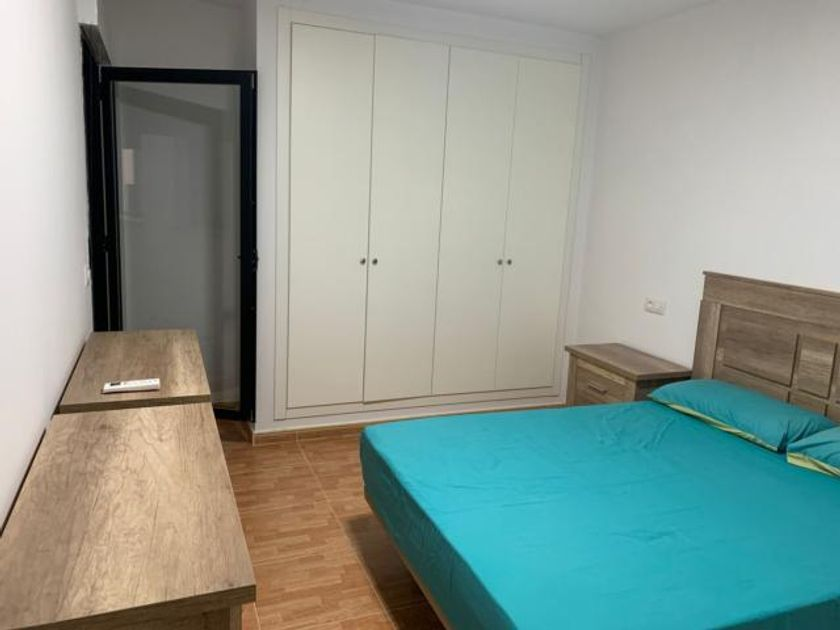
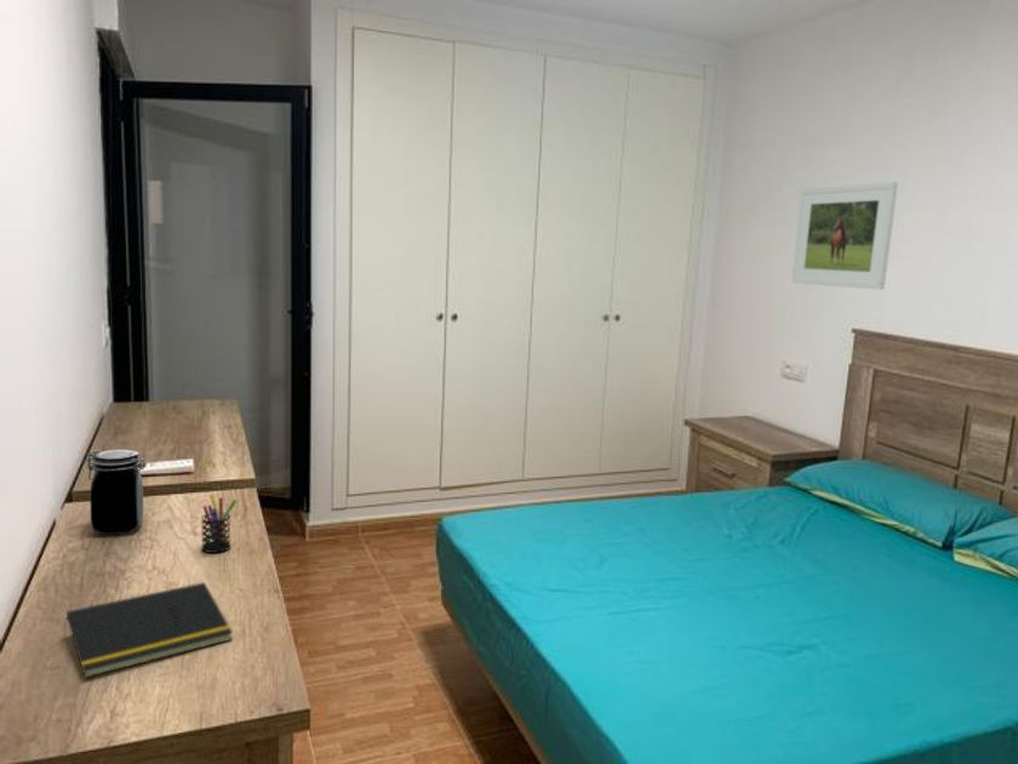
+ jar (116, 491)
+ pen holder (219, 520)
+ notepad (150, 625)
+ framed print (840, 236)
